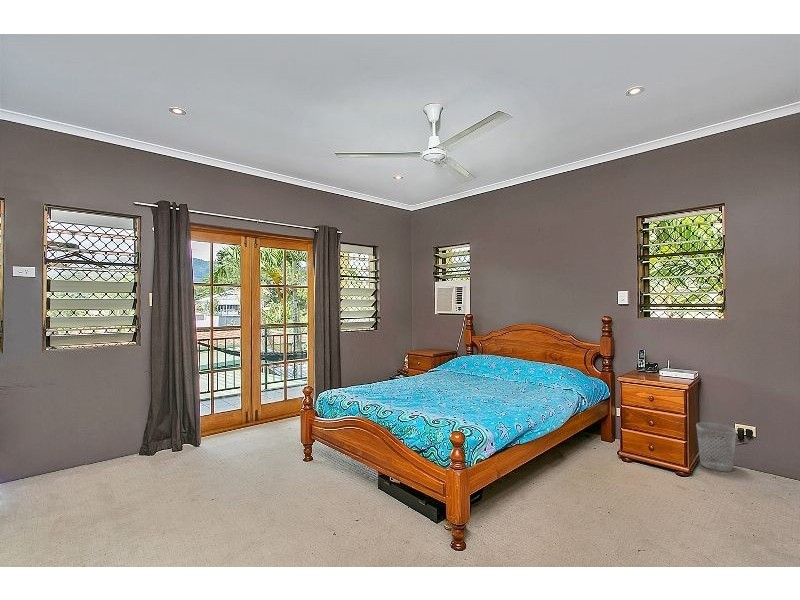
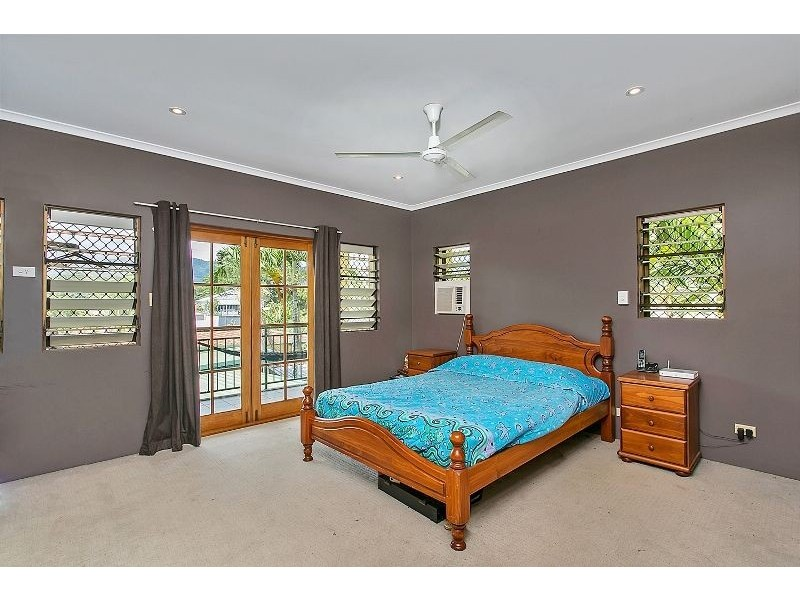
- wastebasket (716, 447)
